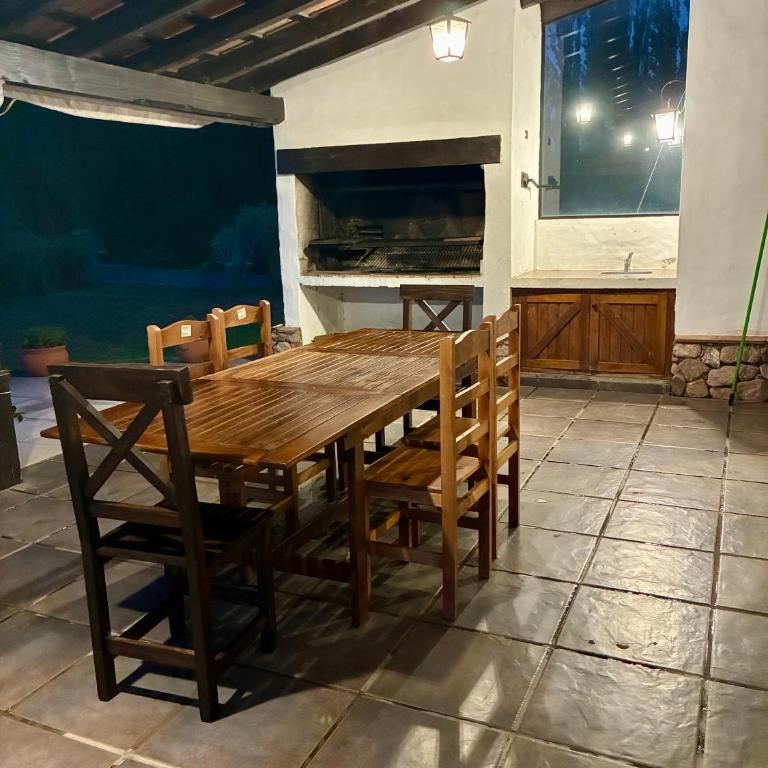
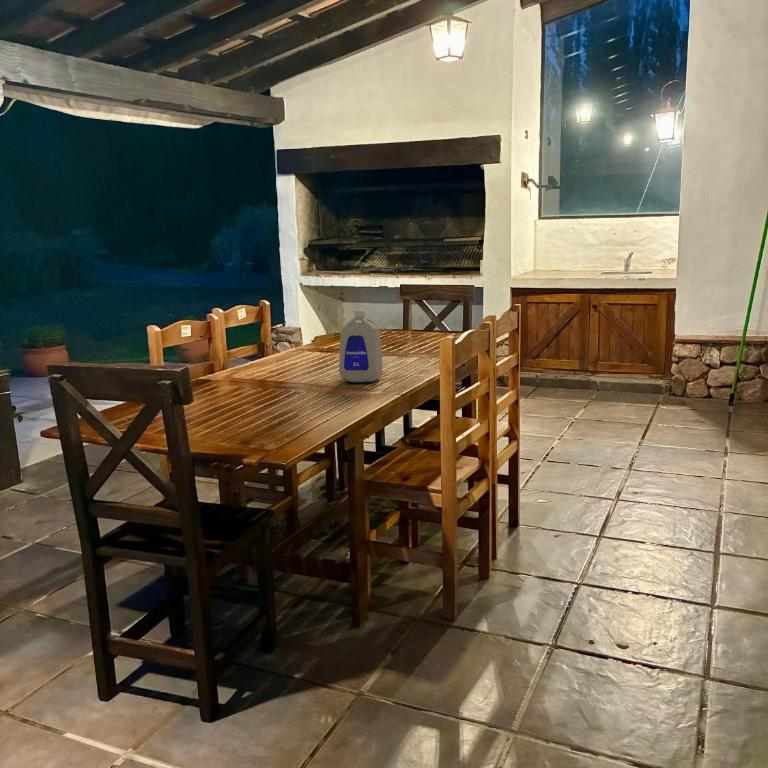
+ bottle (360, 345)
